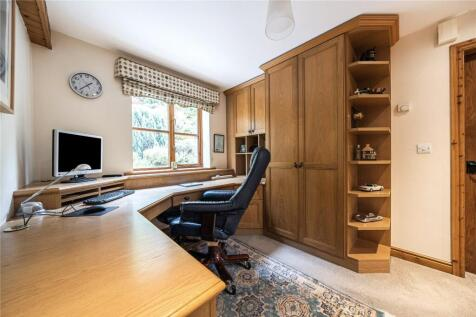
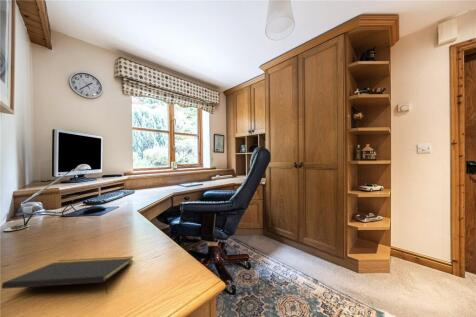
+ notepad (78, 270)
